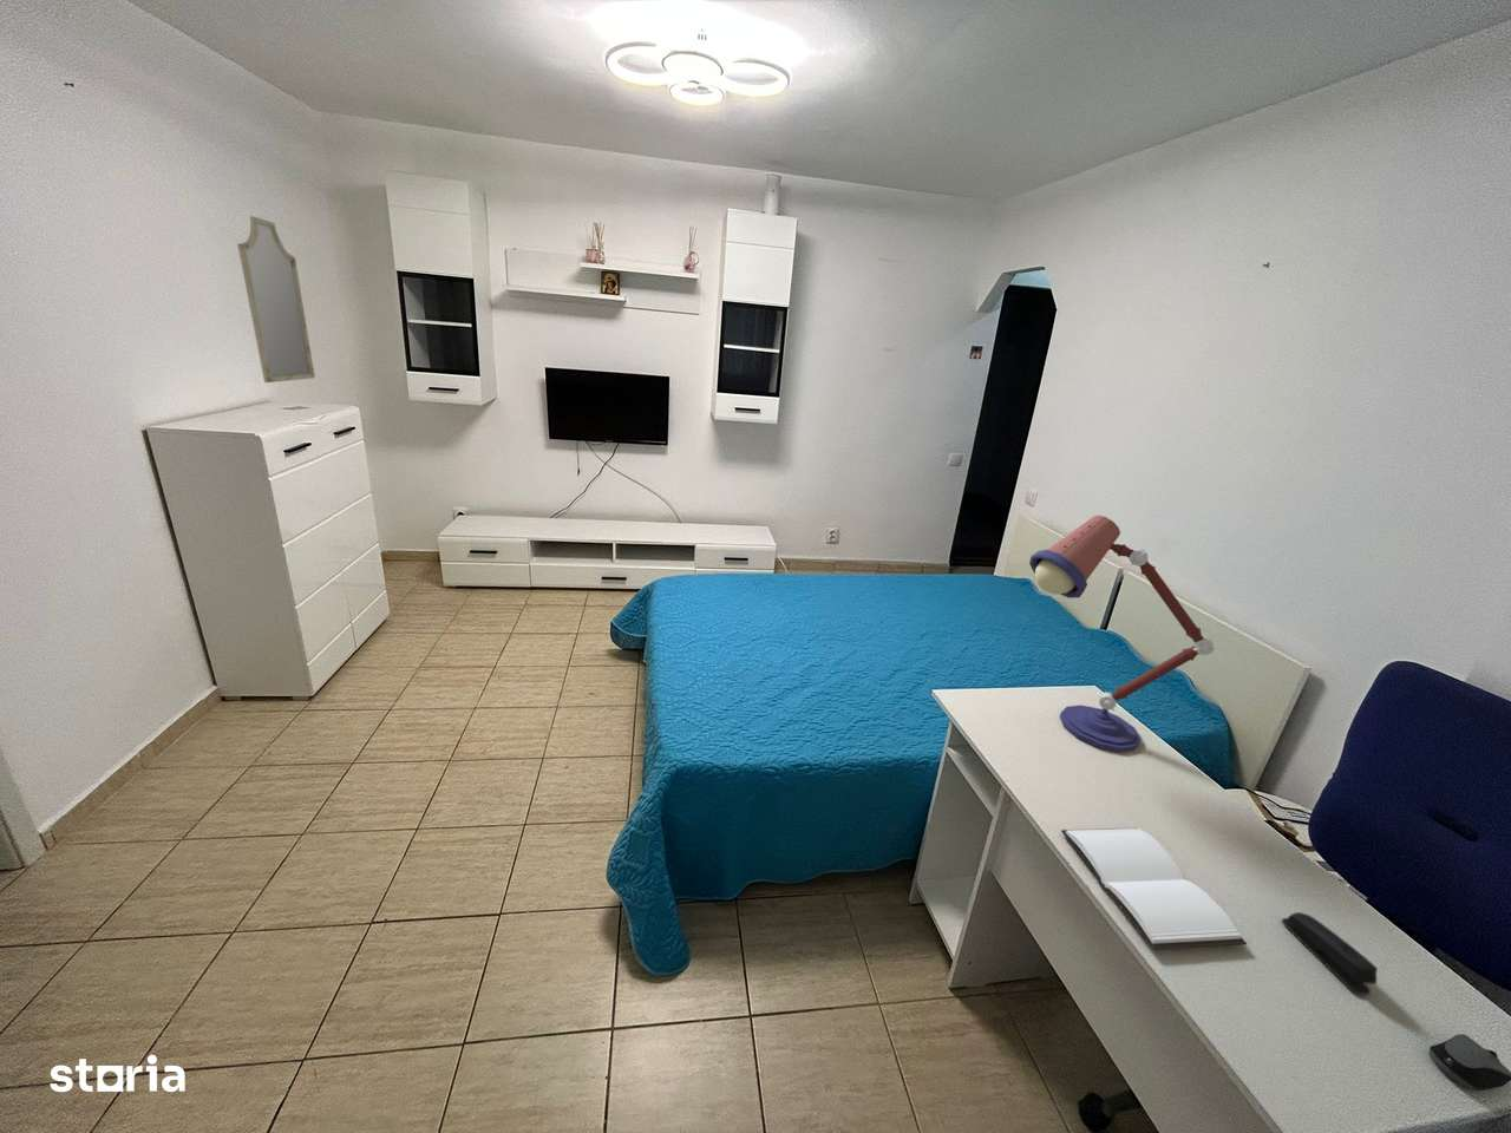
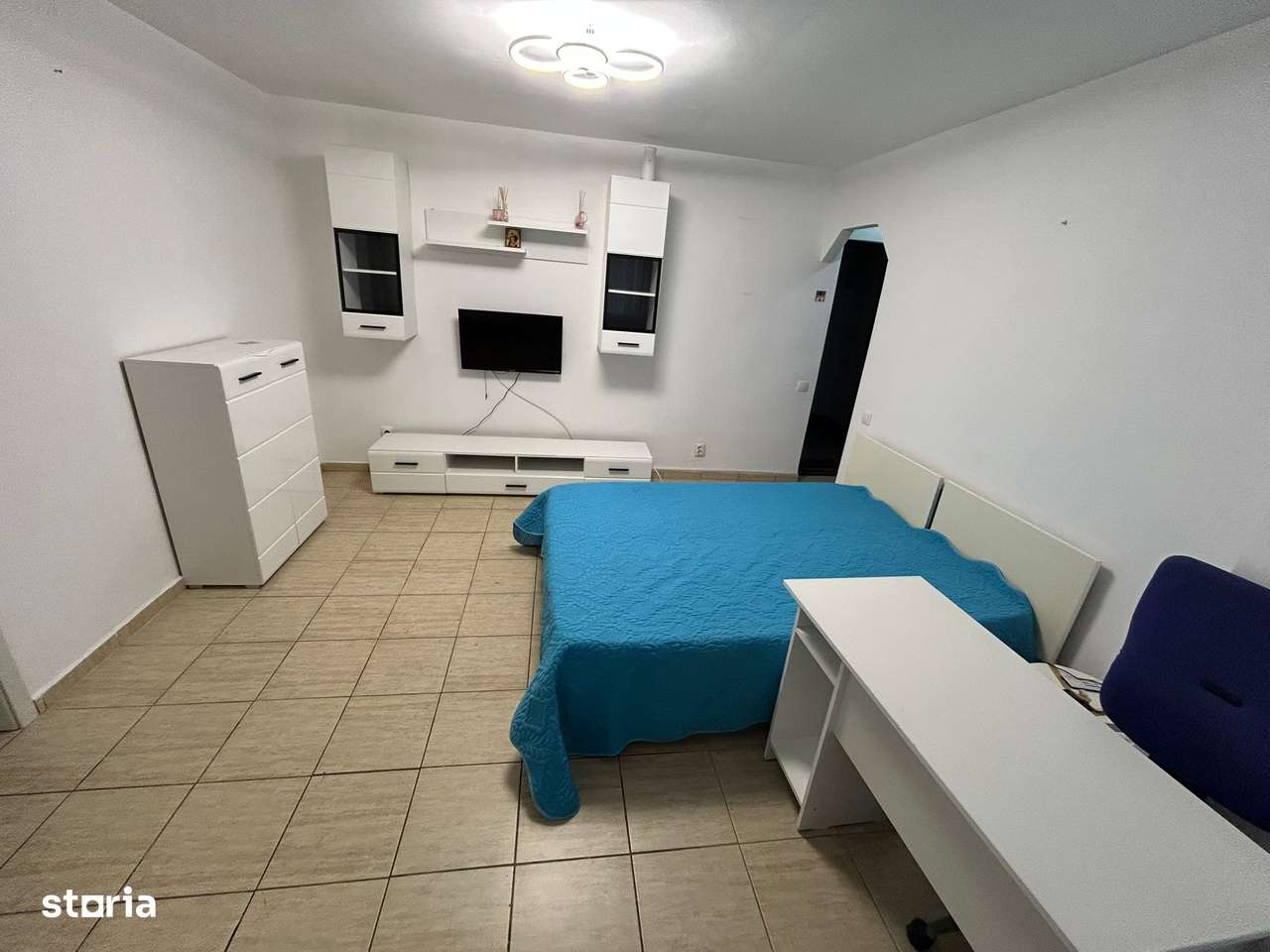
- computer mouse (1472, 1059)
- desk lamp (1079, 596)
- home mirror (277, 303)
- book (1145, 880)
- stapler (1328, 944)
